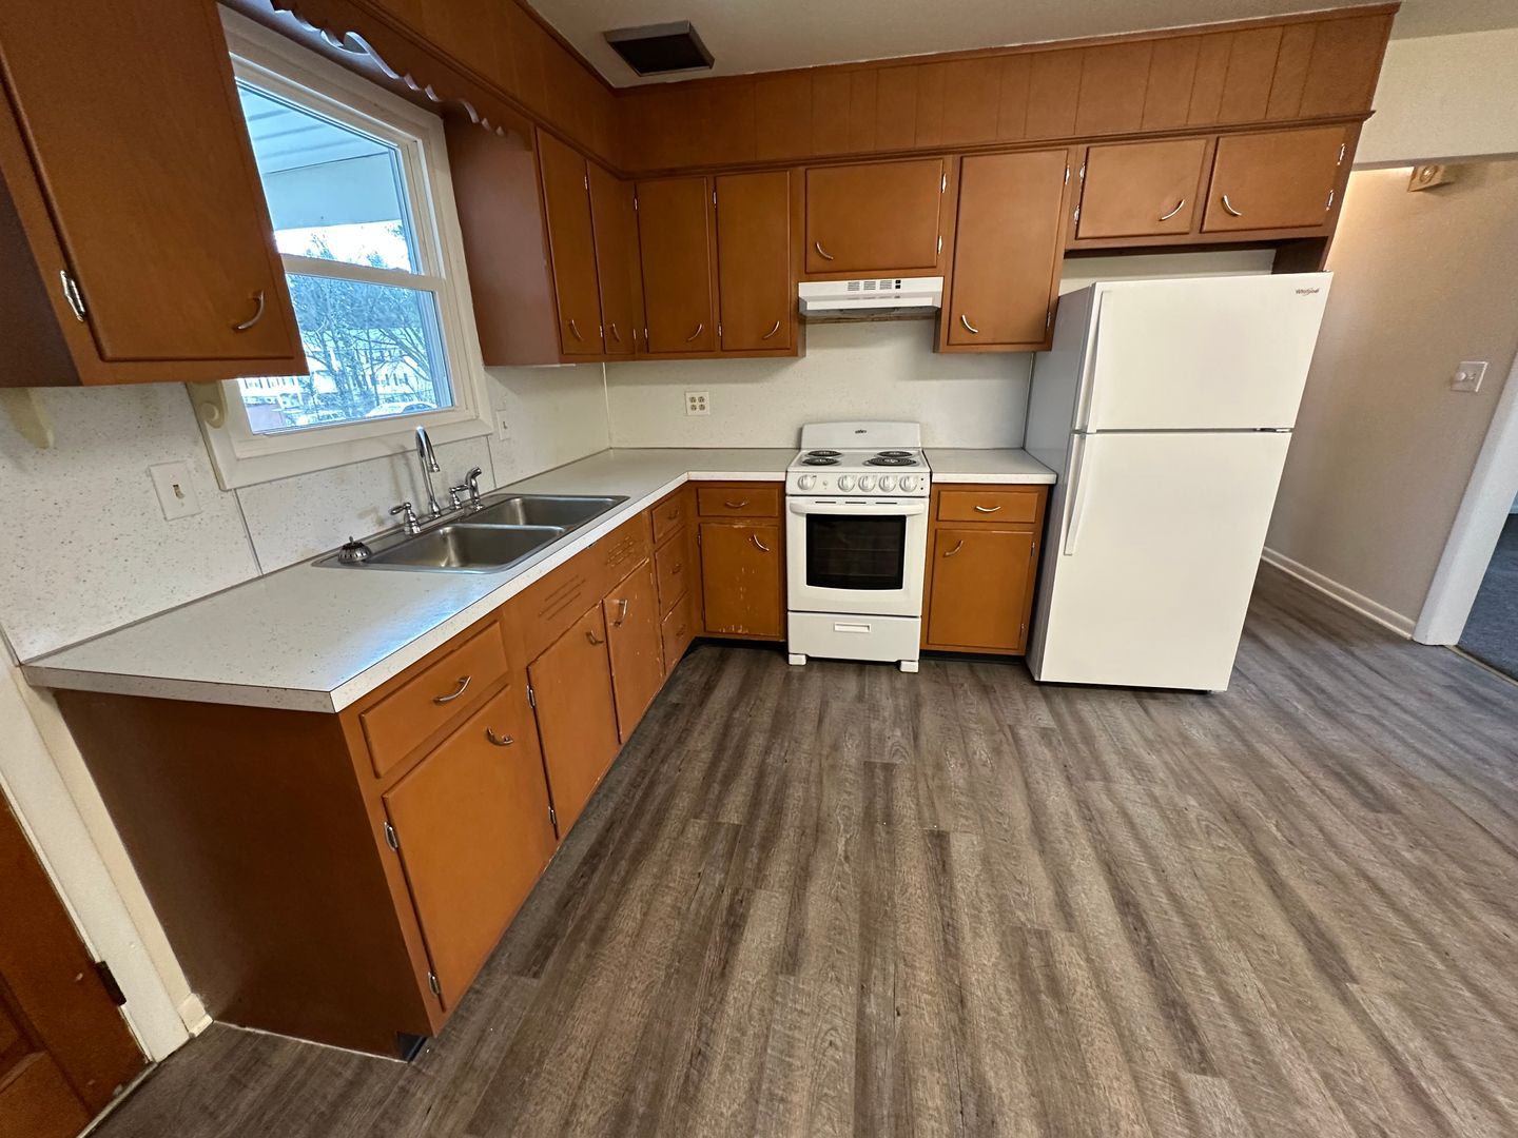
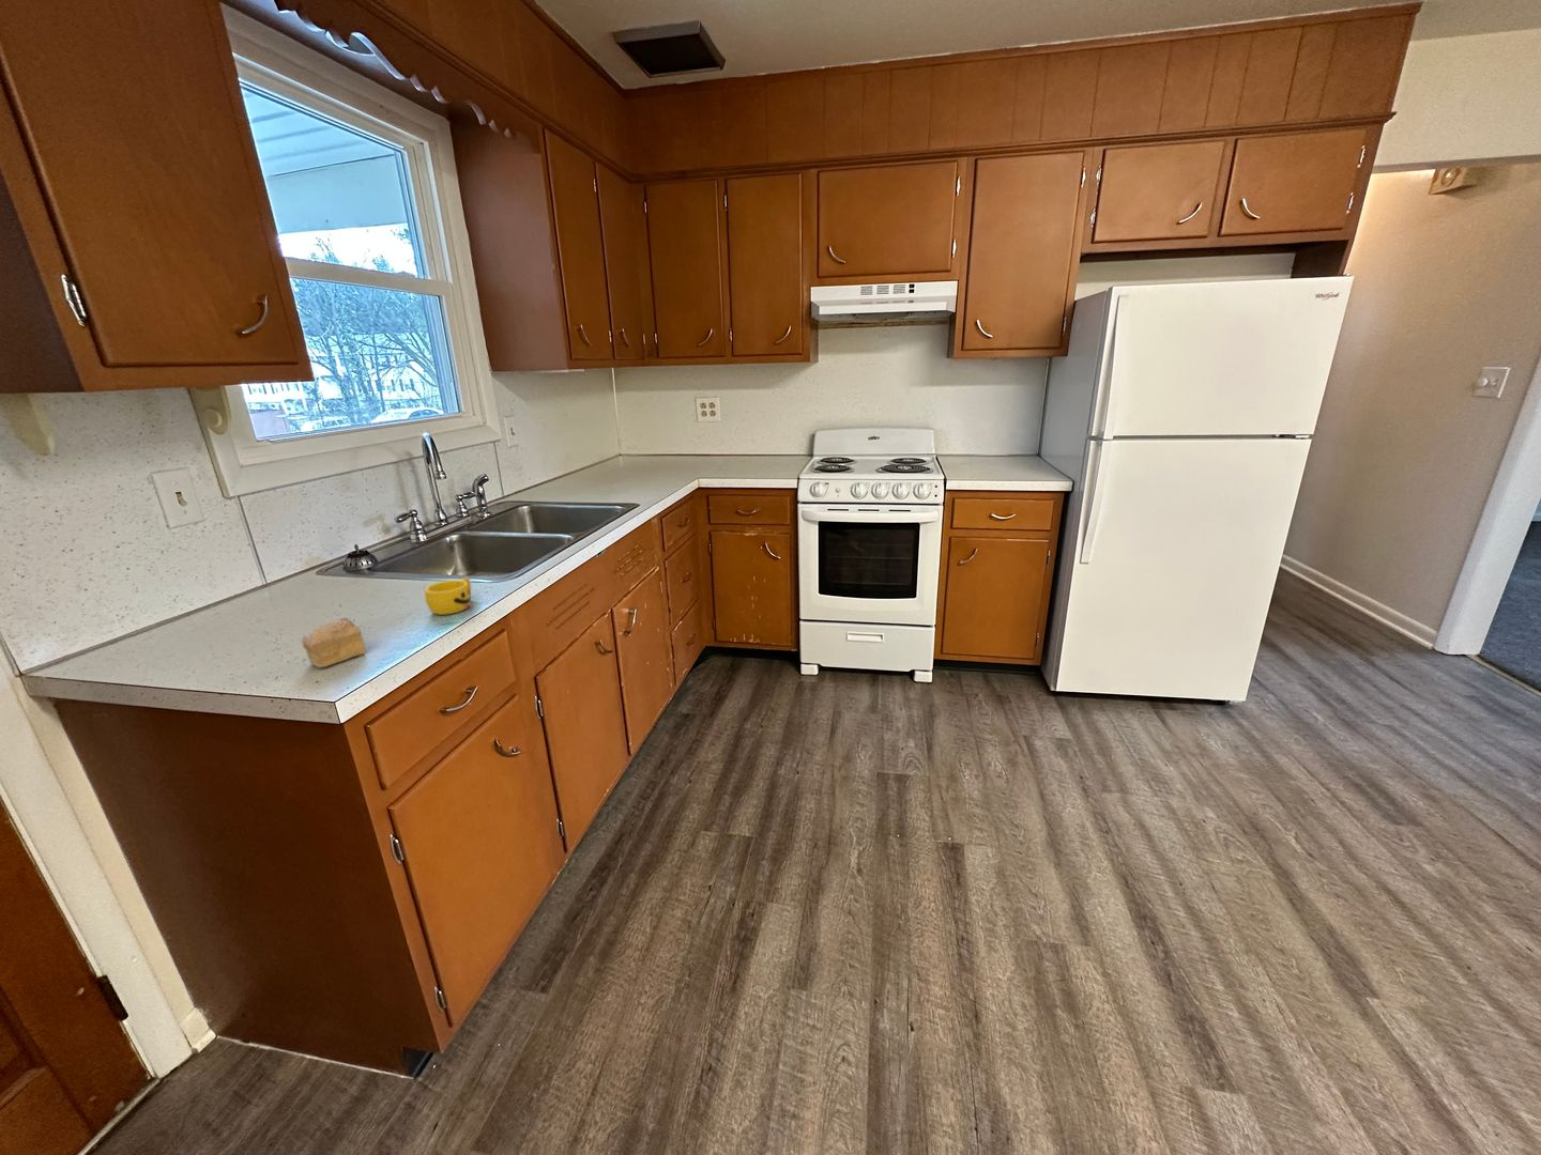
+ cup (453, 594)
+ cake slice (332, 641)
